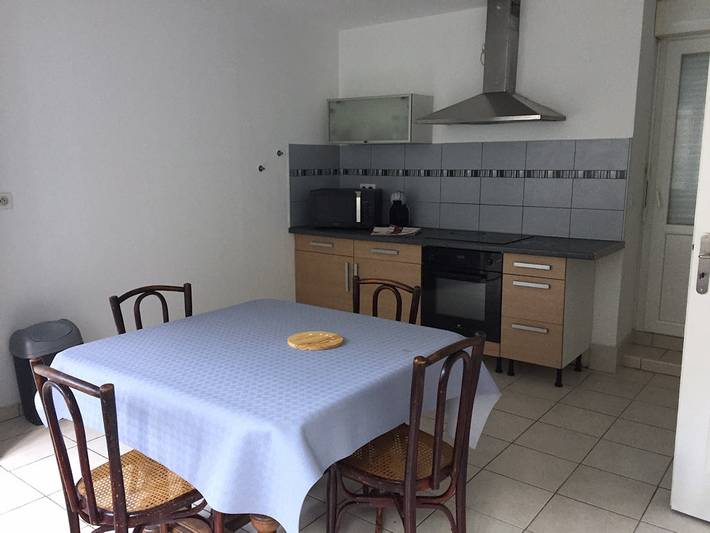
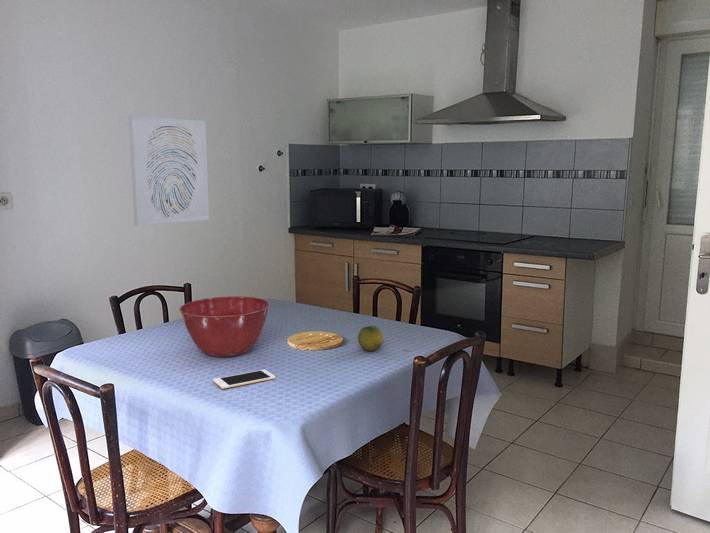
+ mixing bowl (225, 328)
+ cell phone (244, 378)
+ fruit (370, 337)
+ wall art (171, 171)
